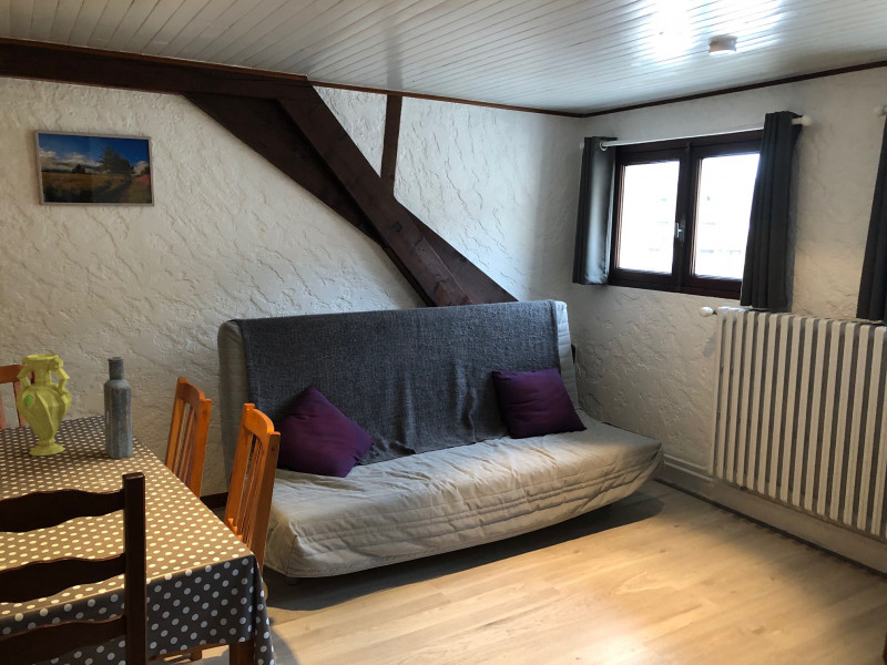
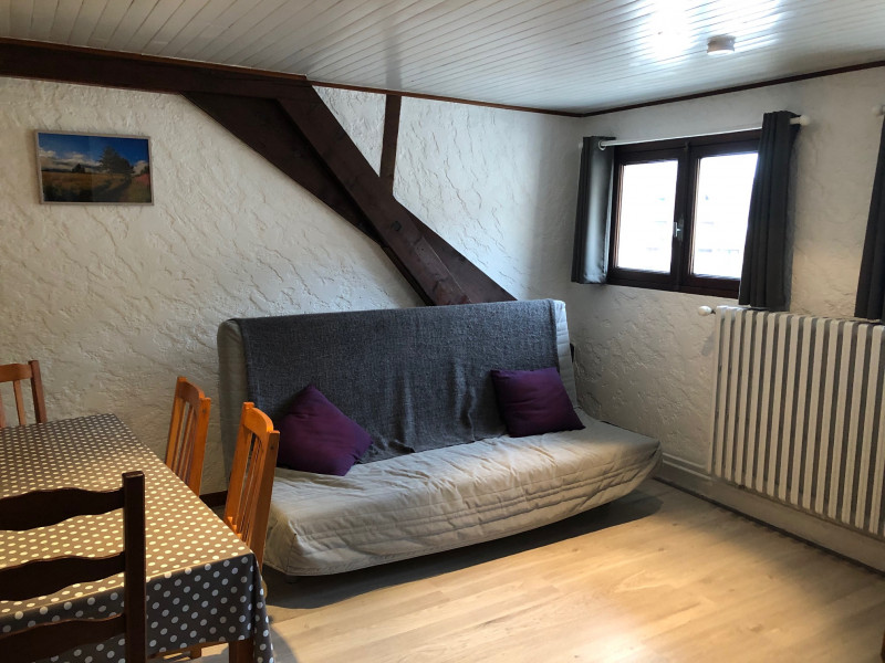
- bottle (118, 406)
- vase (44, 403)
